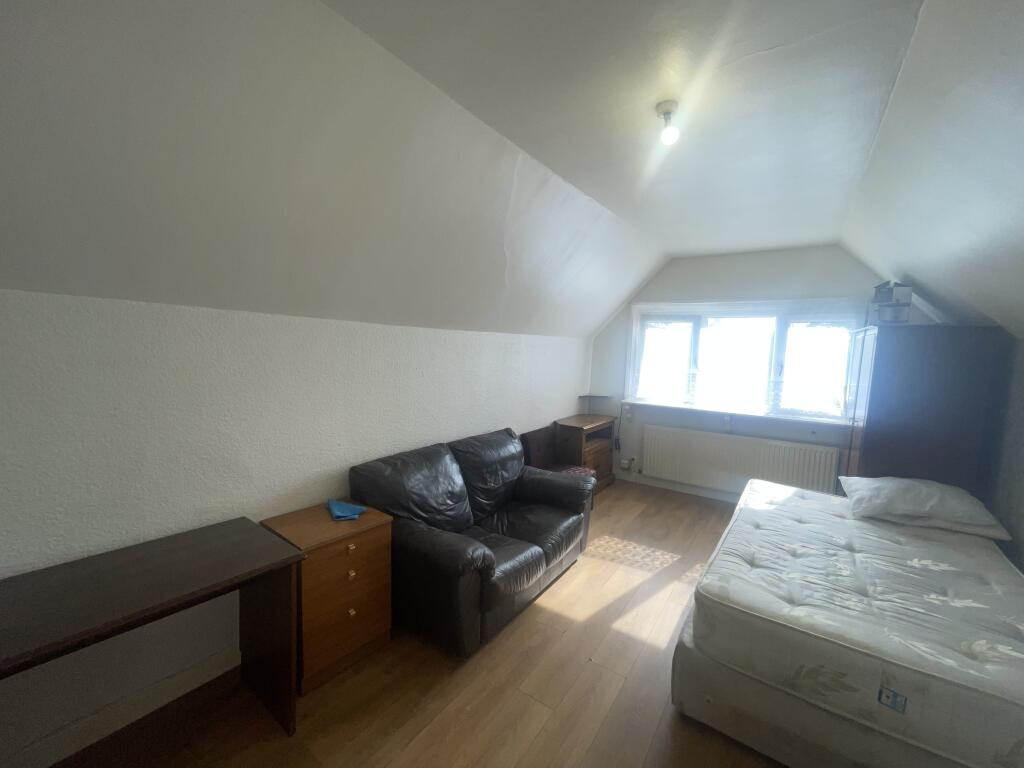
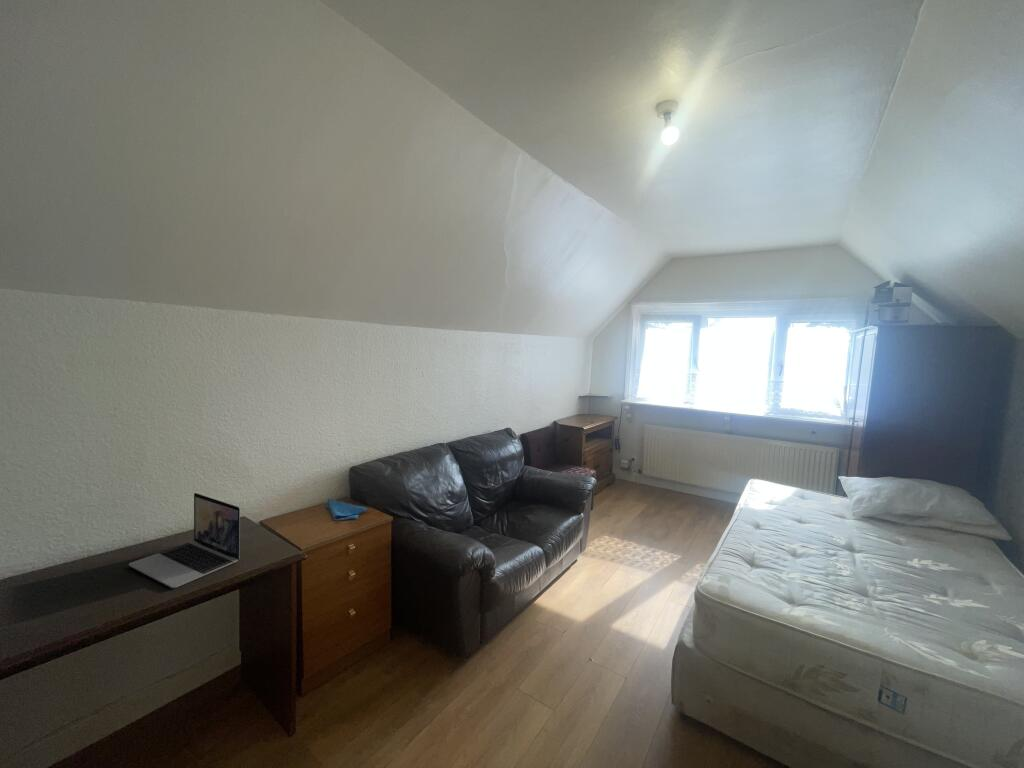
+ laptop (186, 543)
